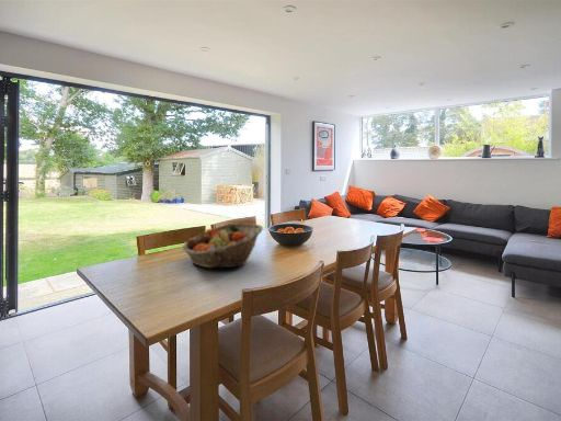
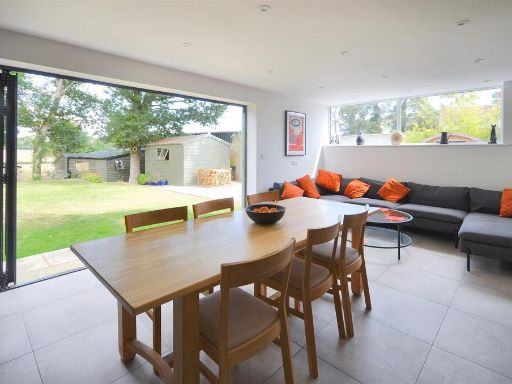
- fruit basket (222, 243)
